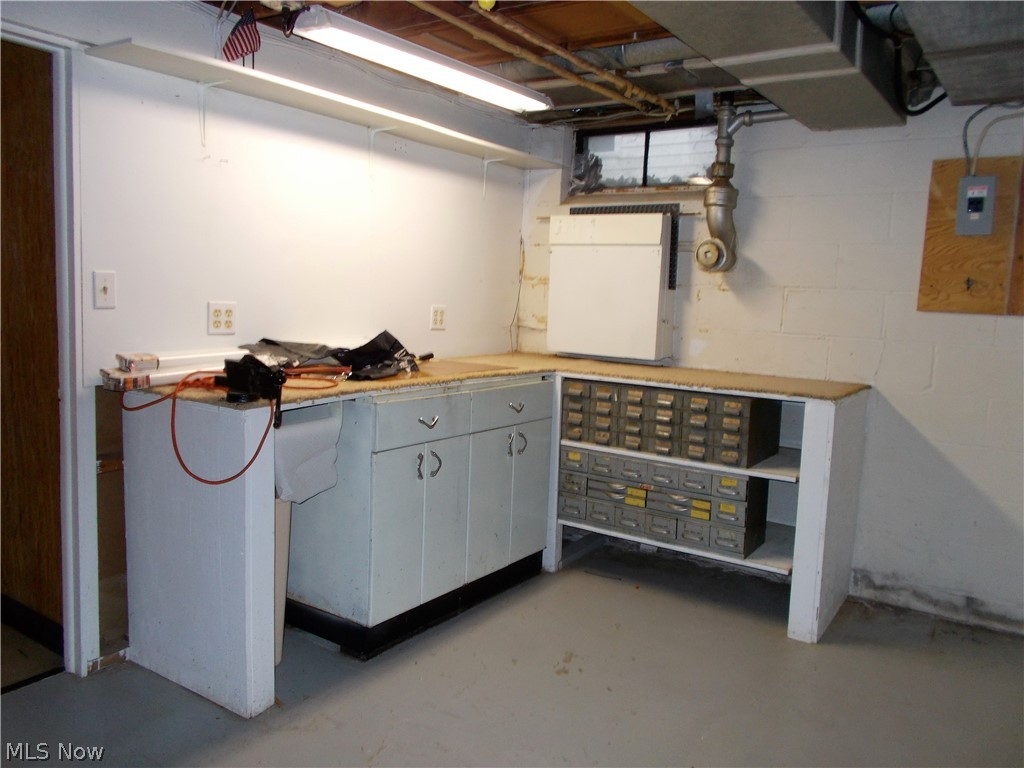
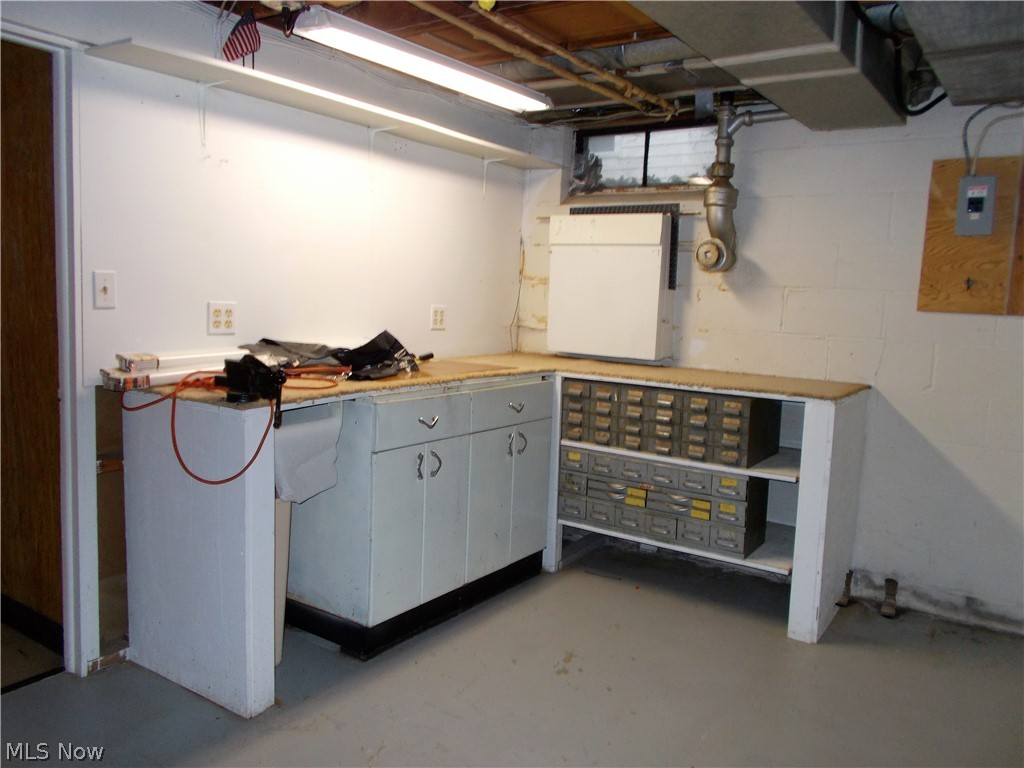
+ boots (850, 592)
